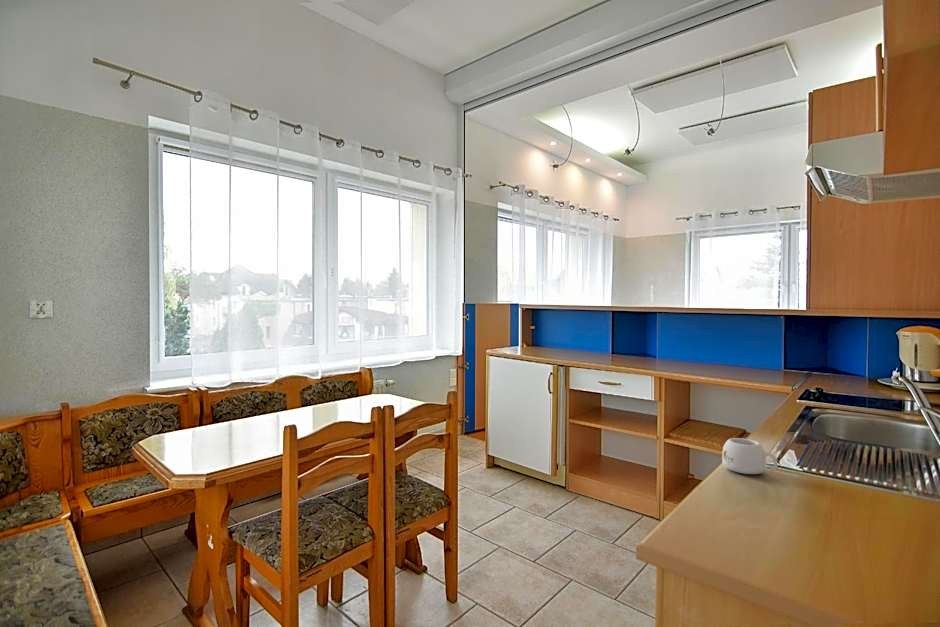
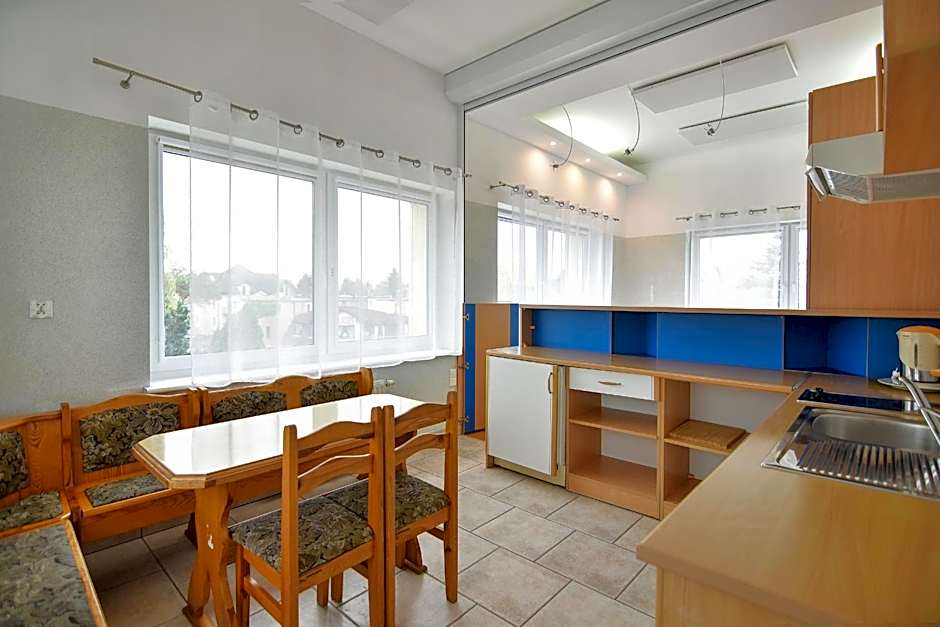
- mug (749, 456)
